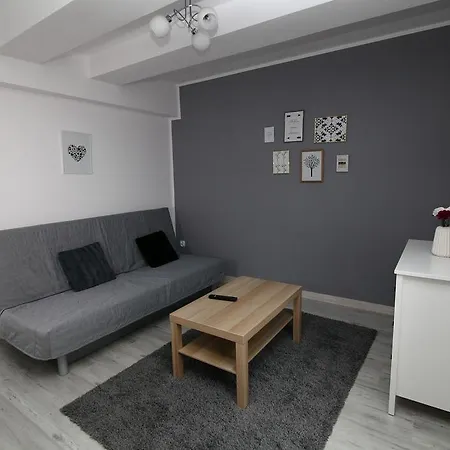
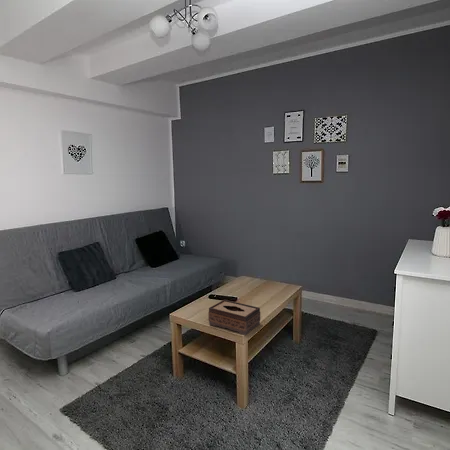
+ tissue box (234, 316)
